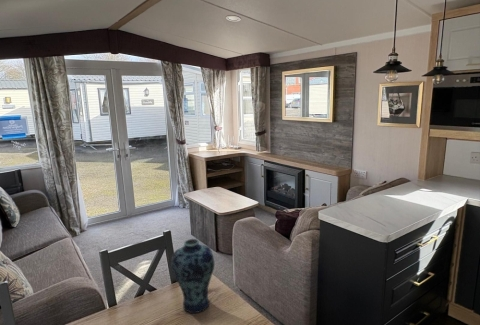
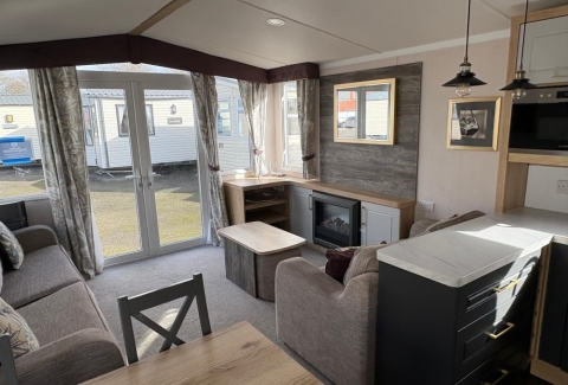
- vase (193, 274)
